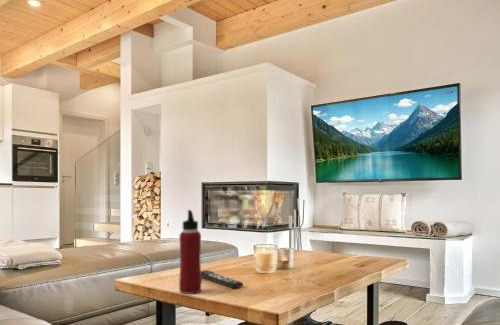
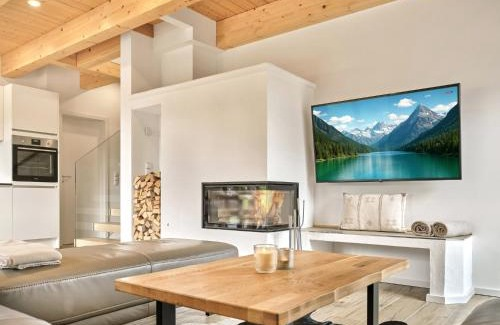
- water bottle (190, 250)
- remote control (218, 278)
